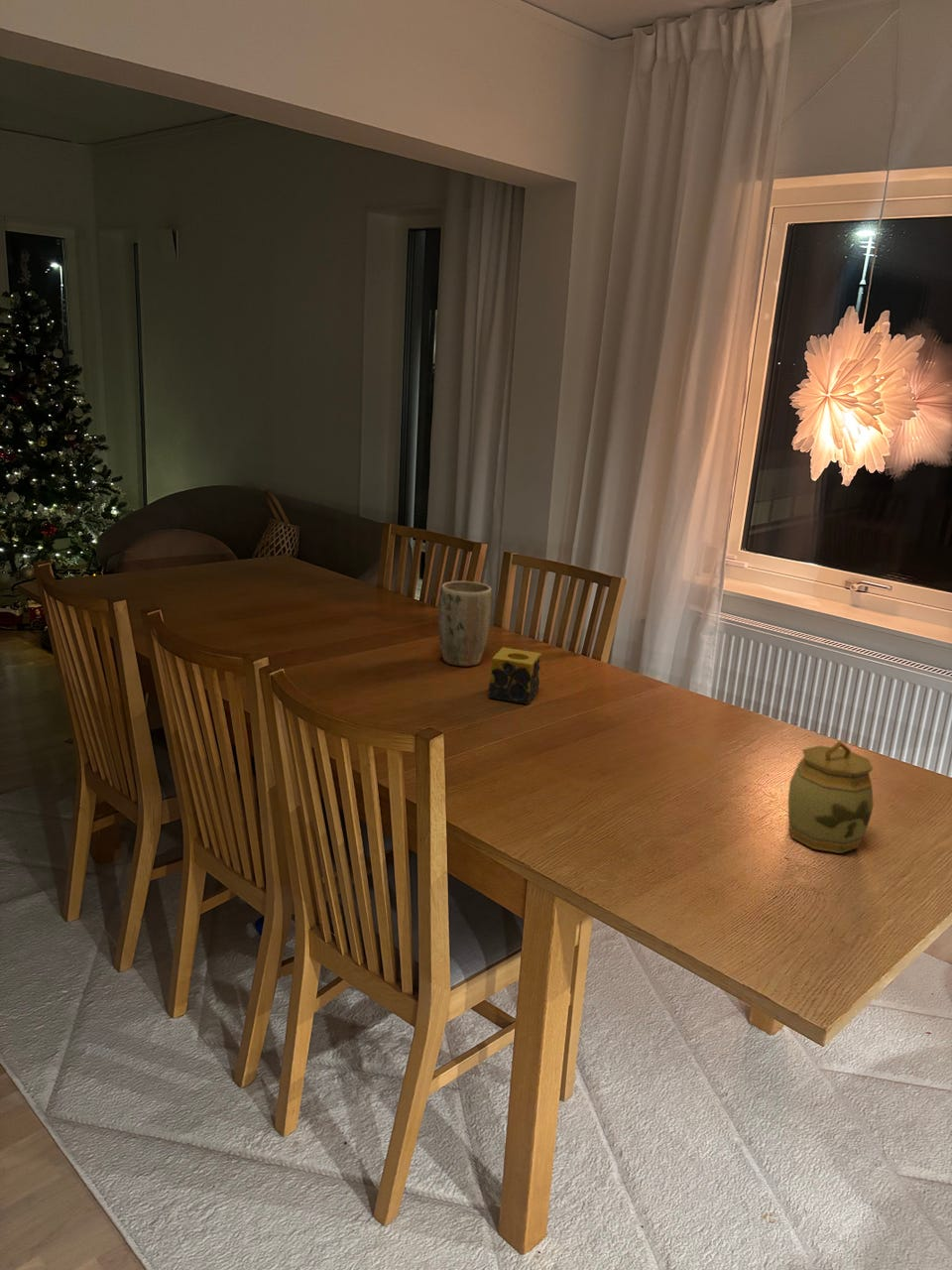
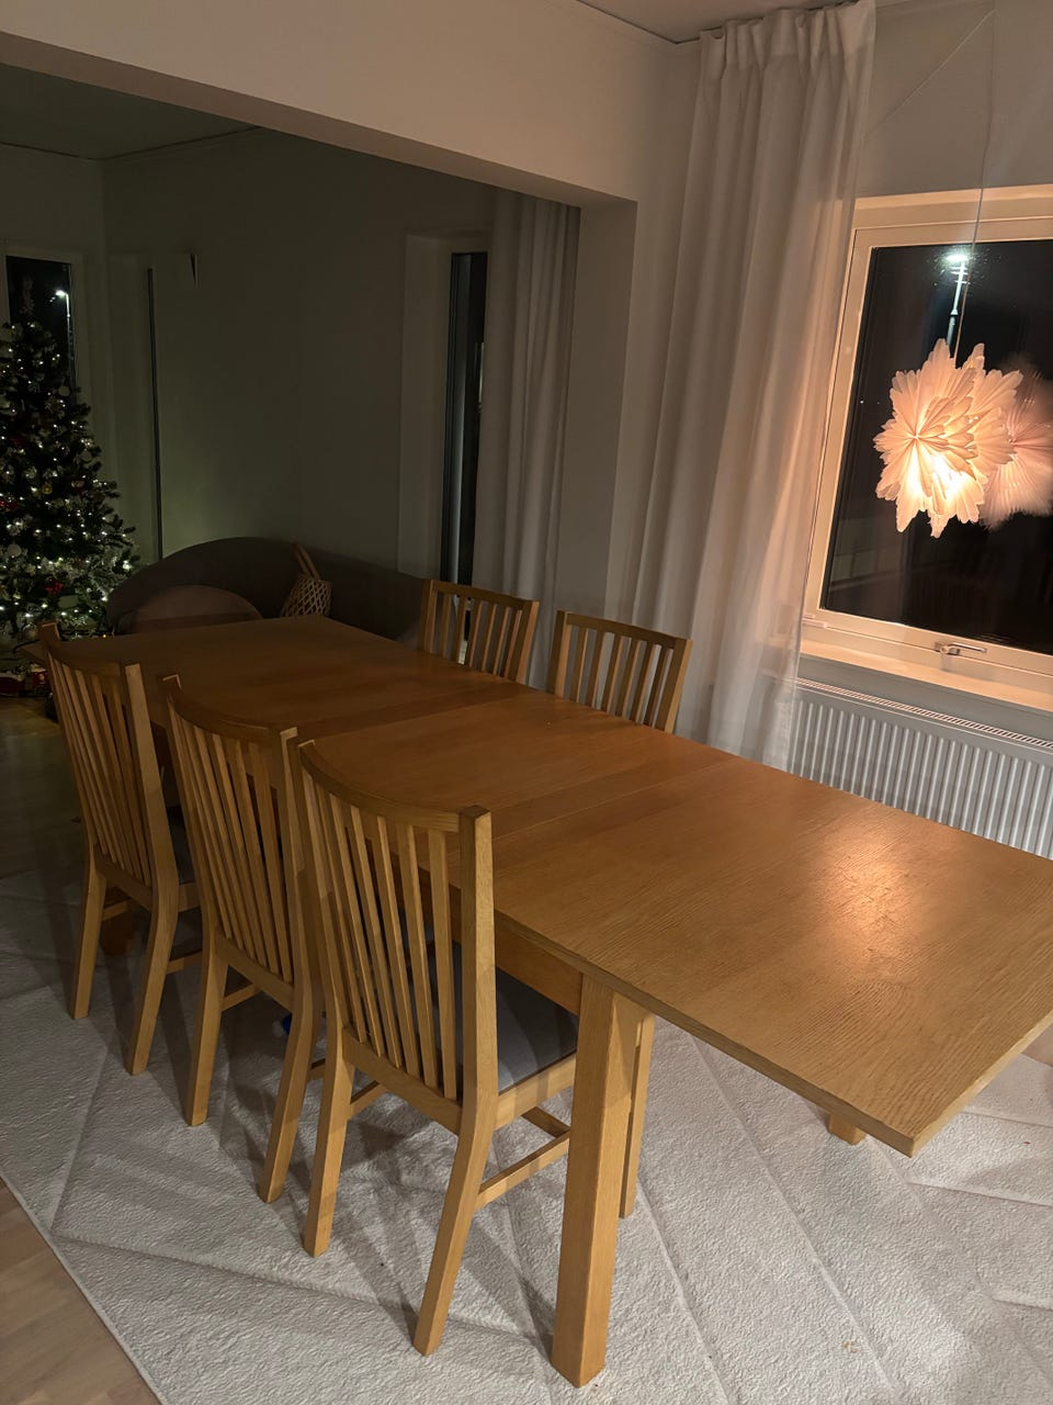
- plant pot (464, 624)
- jar (831, 789)
- candle (515, 675)
